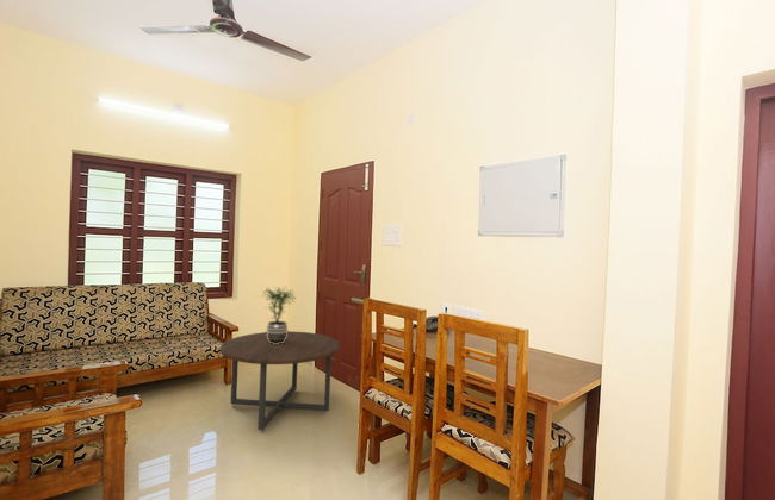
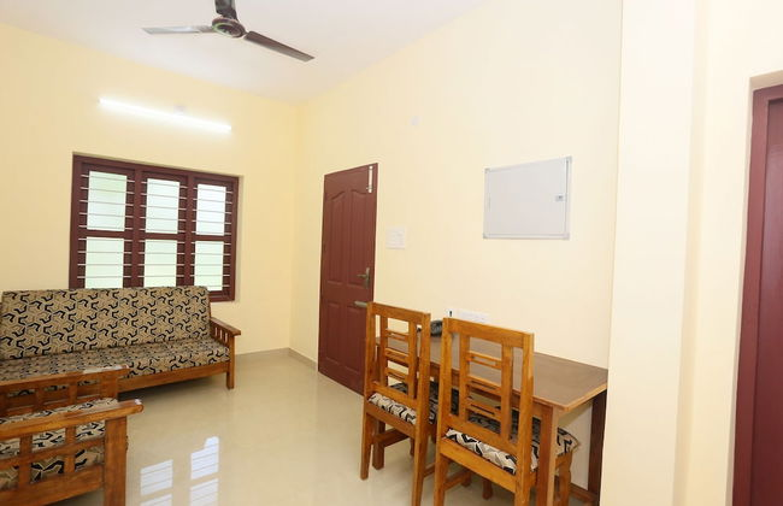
- potted plant (278, 313)
- coffee table (292, 376)
